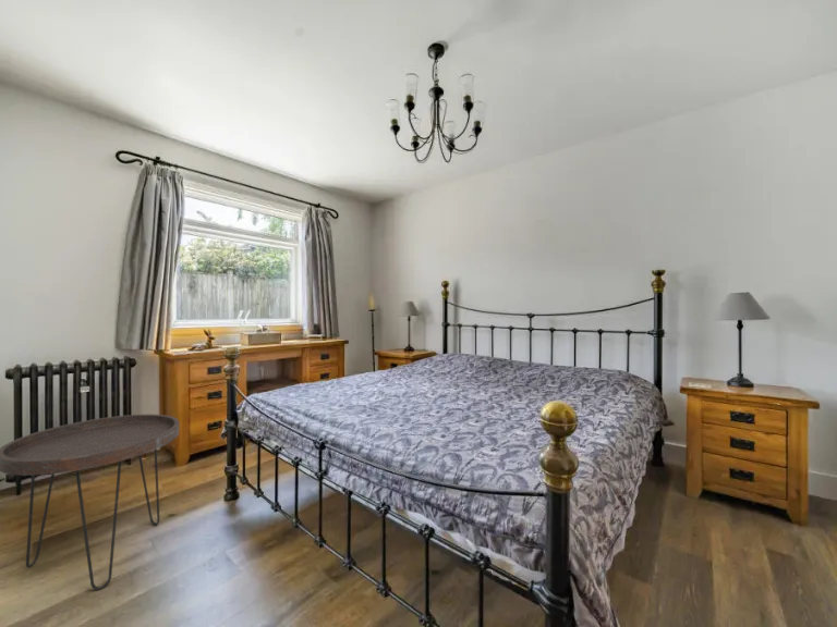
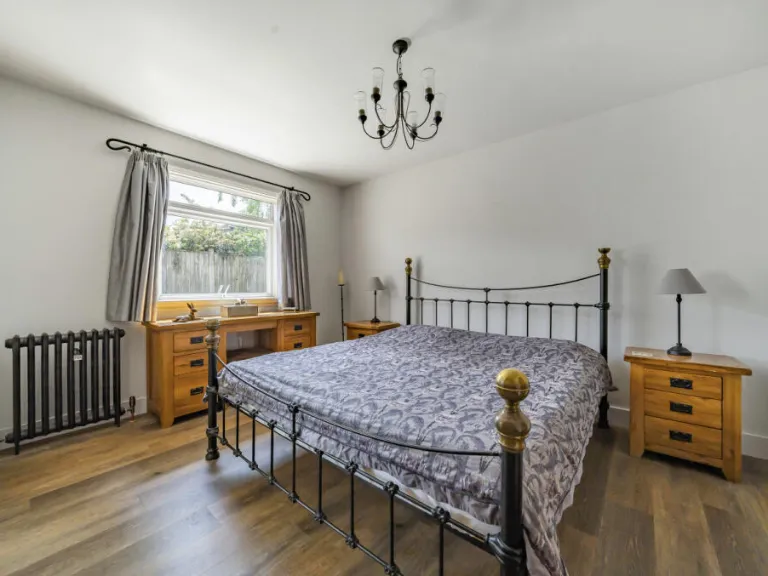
- side table (116, 494)
